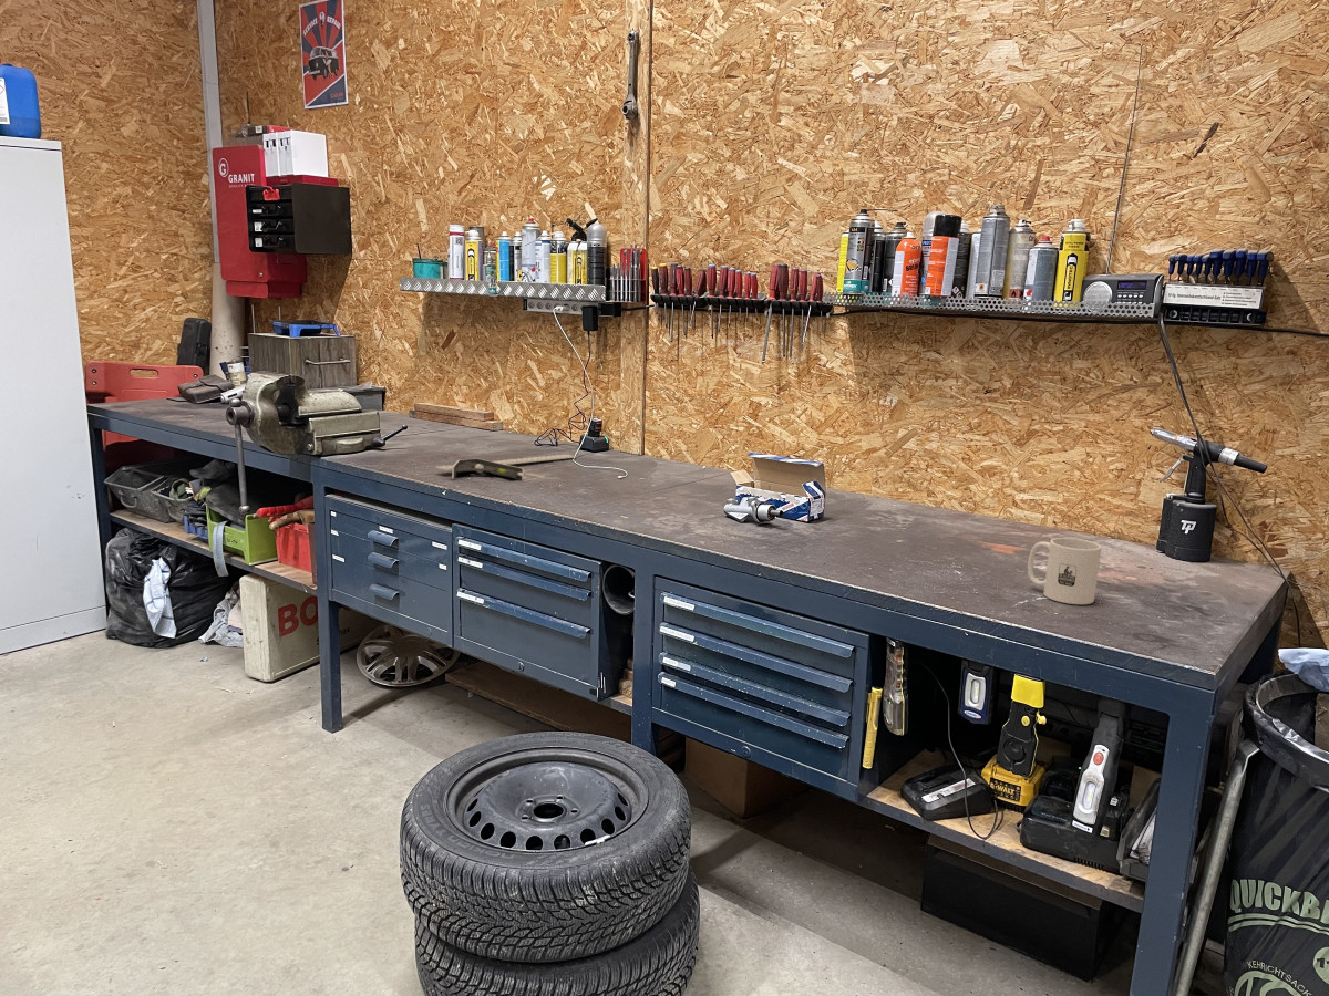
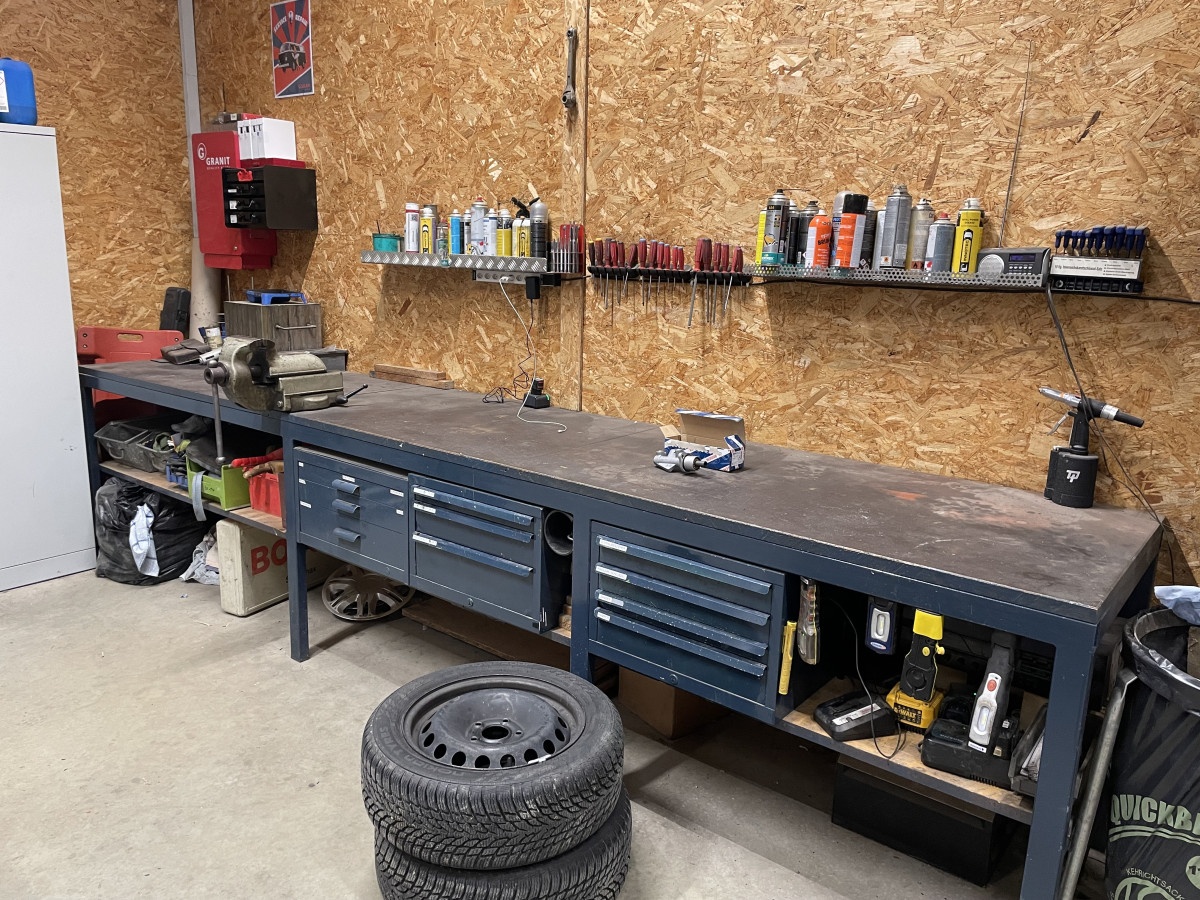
- mug (1061, 568)
- combination square (526, 461)
